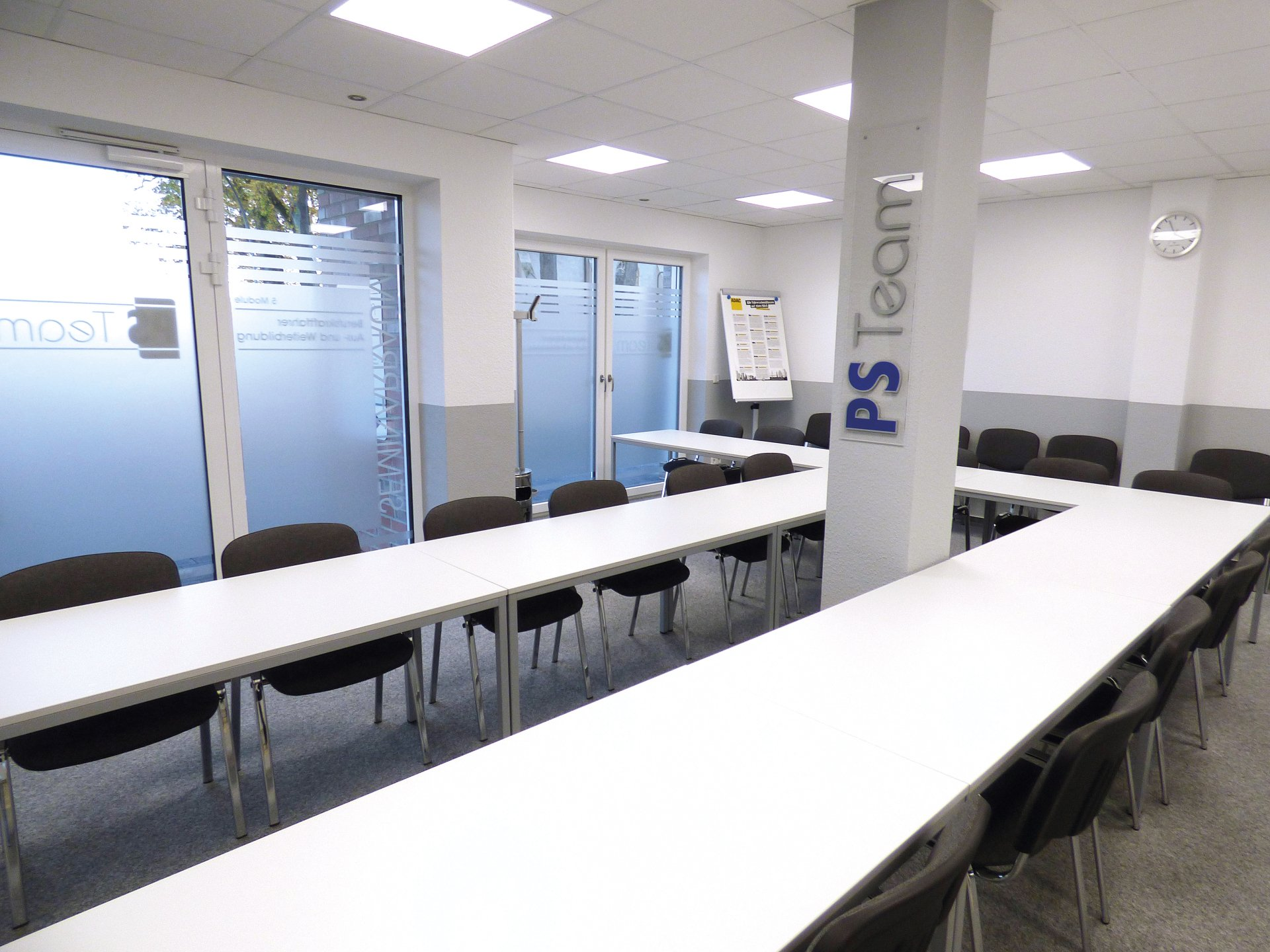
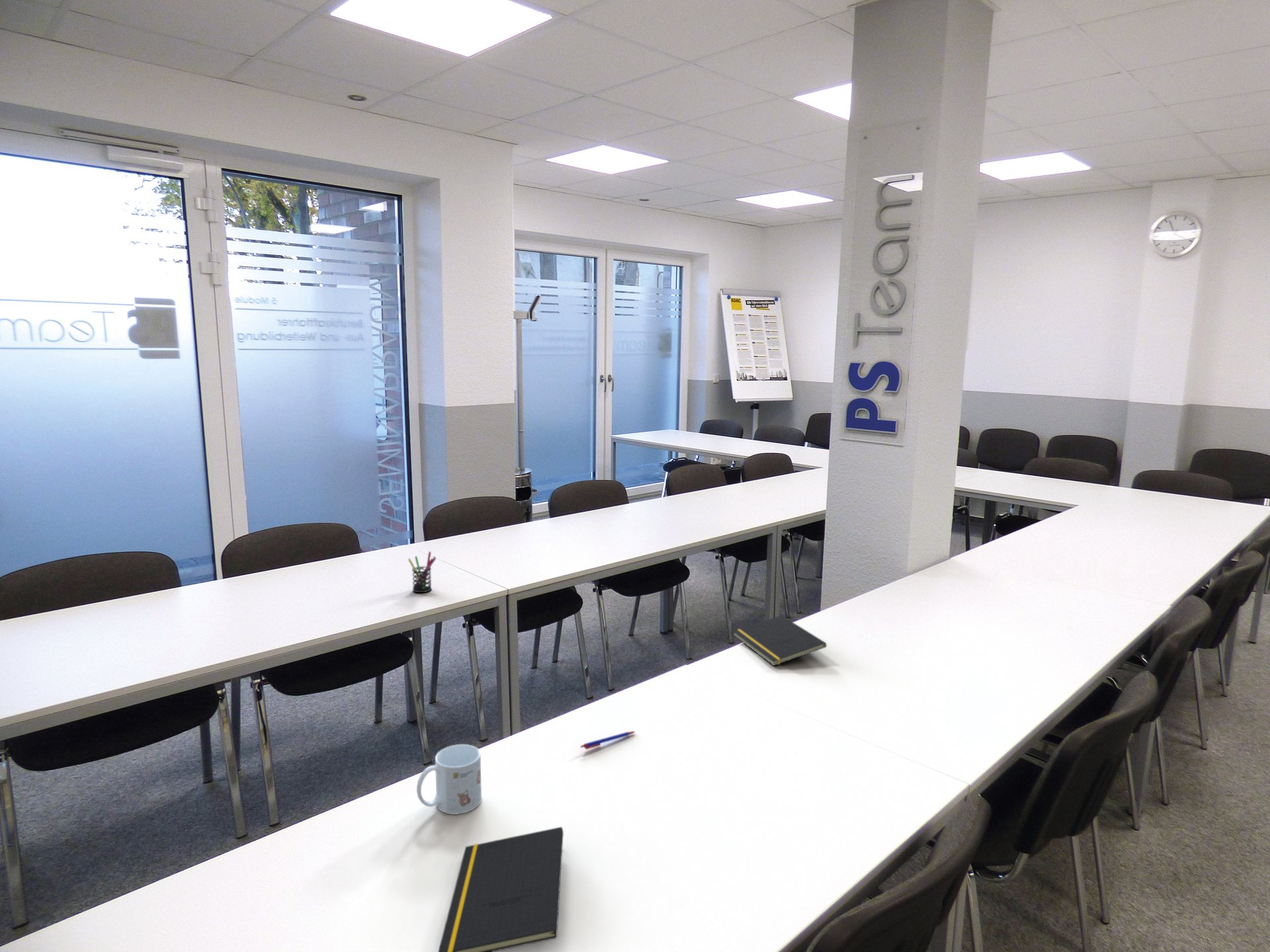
+ notepad (778, 639)
+ pen (609, 738)
+ mug (448, 781)
+ notepad (507, 888)
+ pen holder (421, 571)
